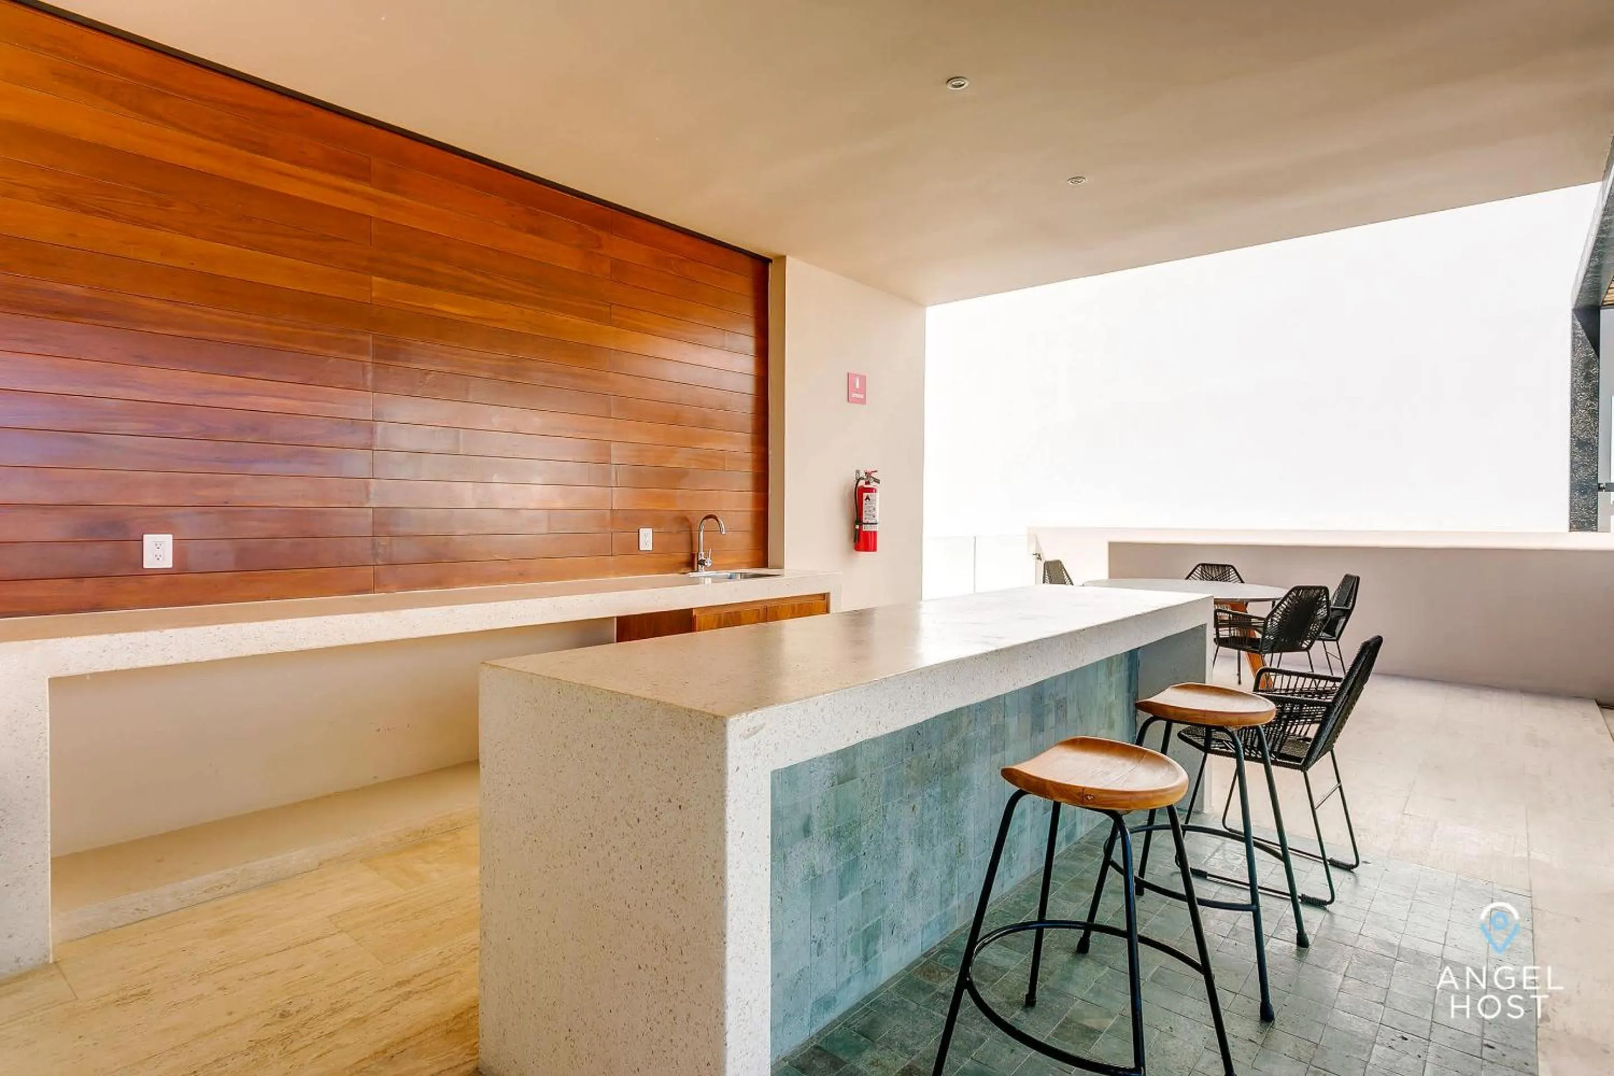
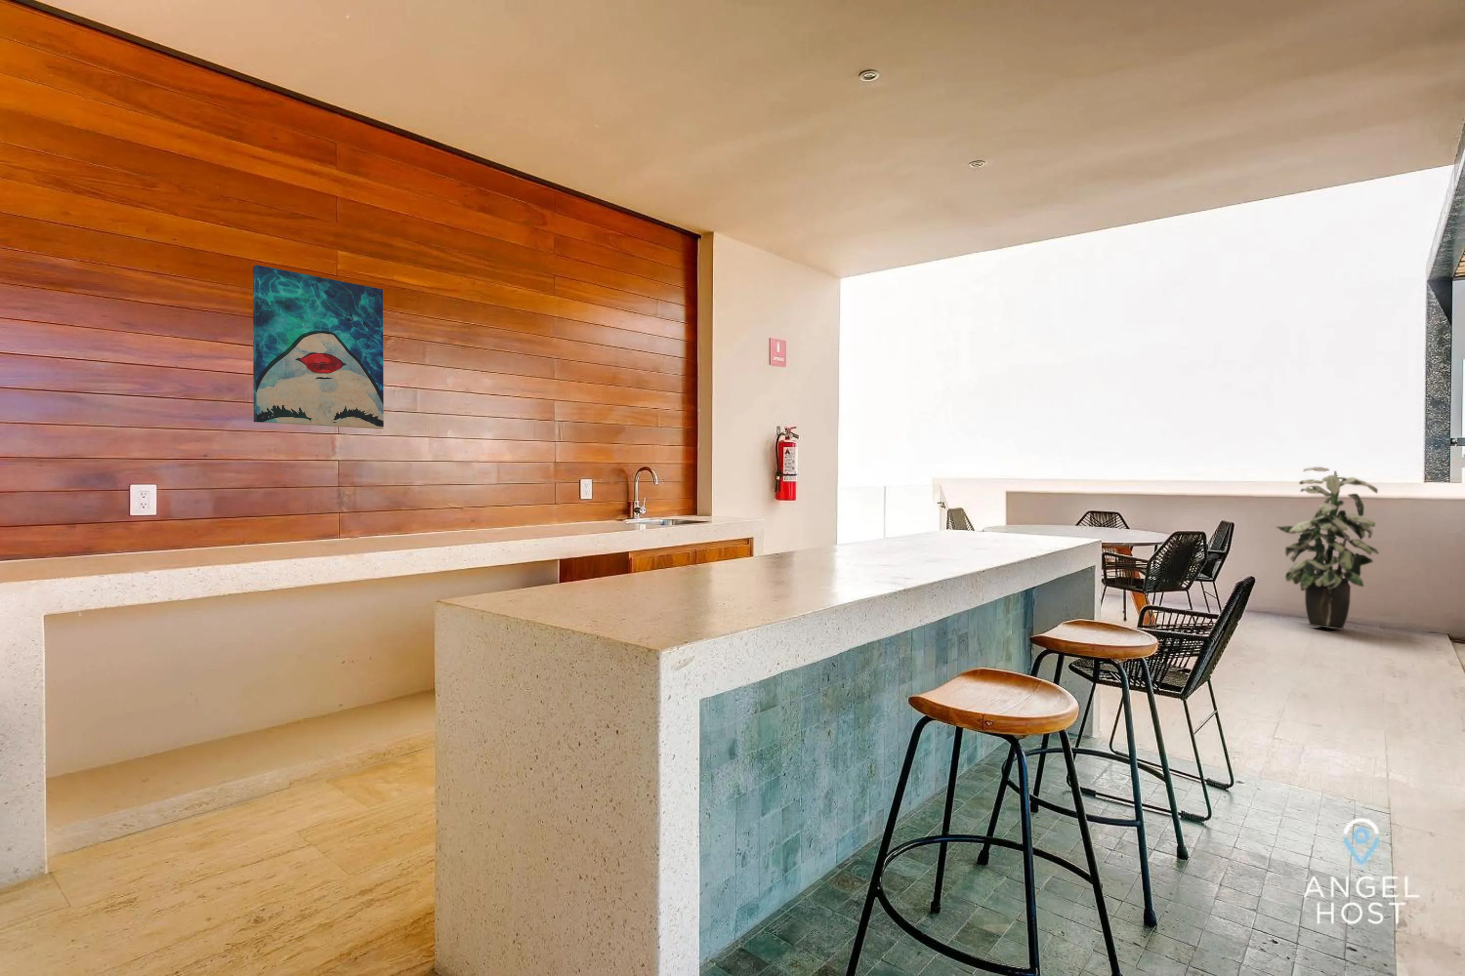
+ wall art (322, 352)
+ indoor plant (1324, 547)
